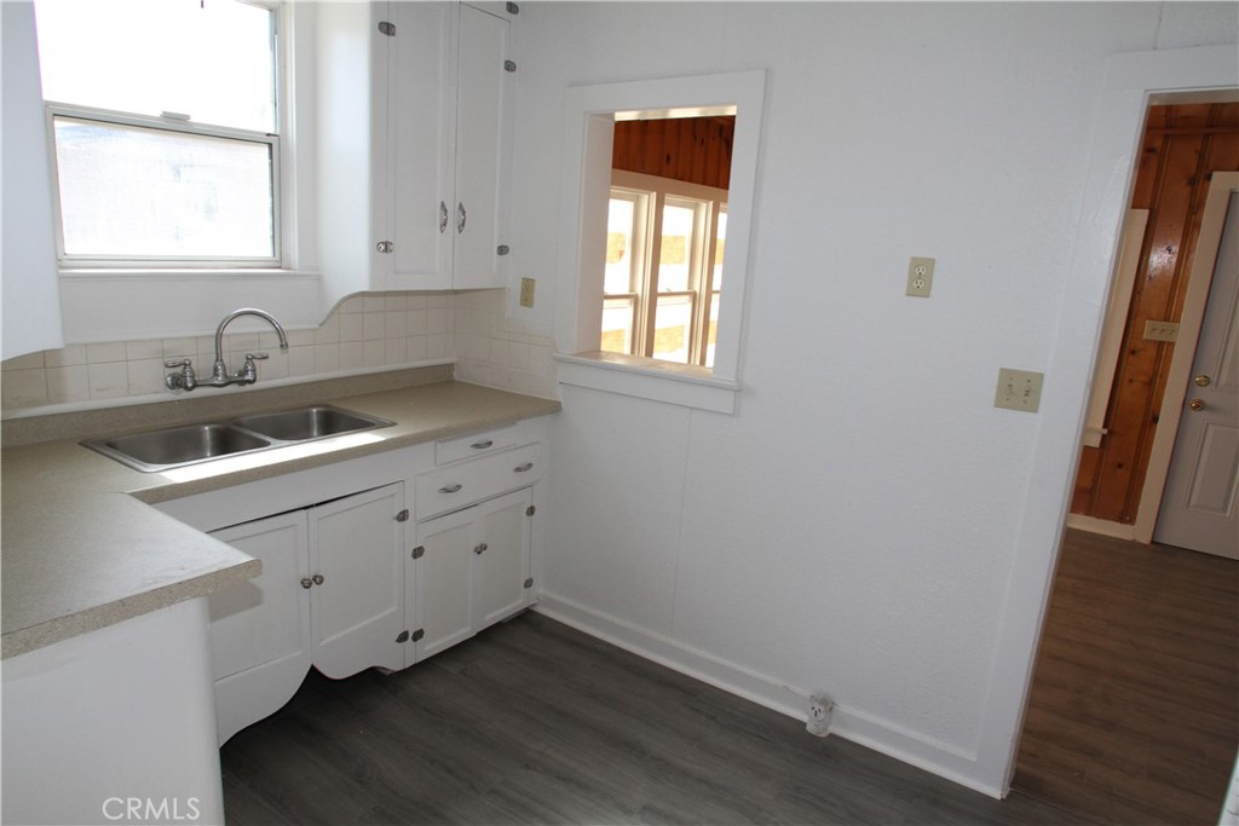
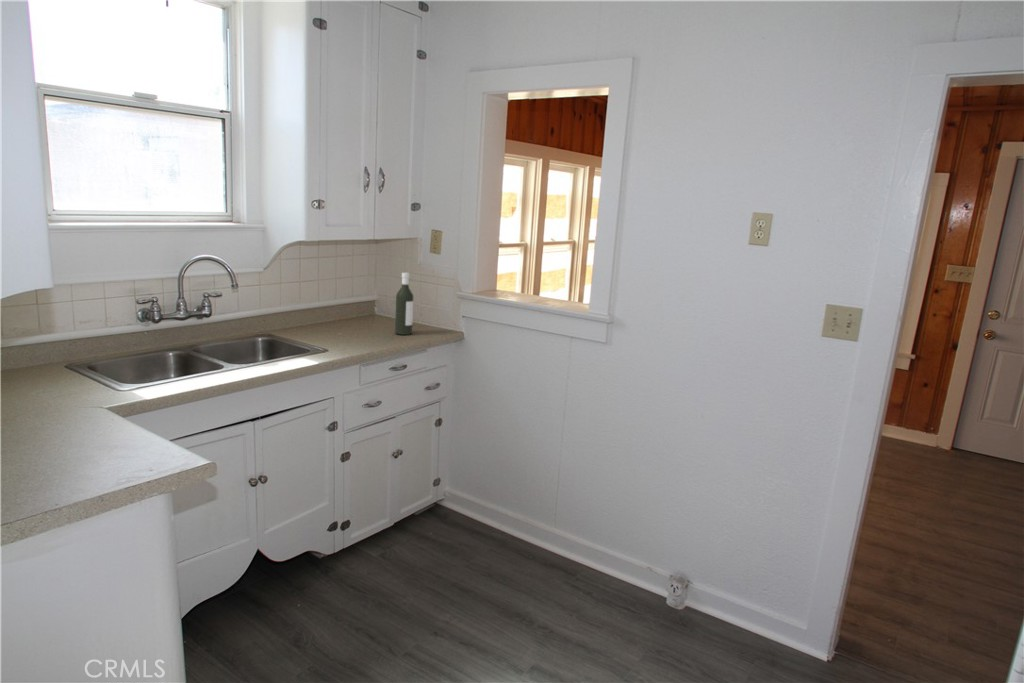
+ bottle (404, 303)
